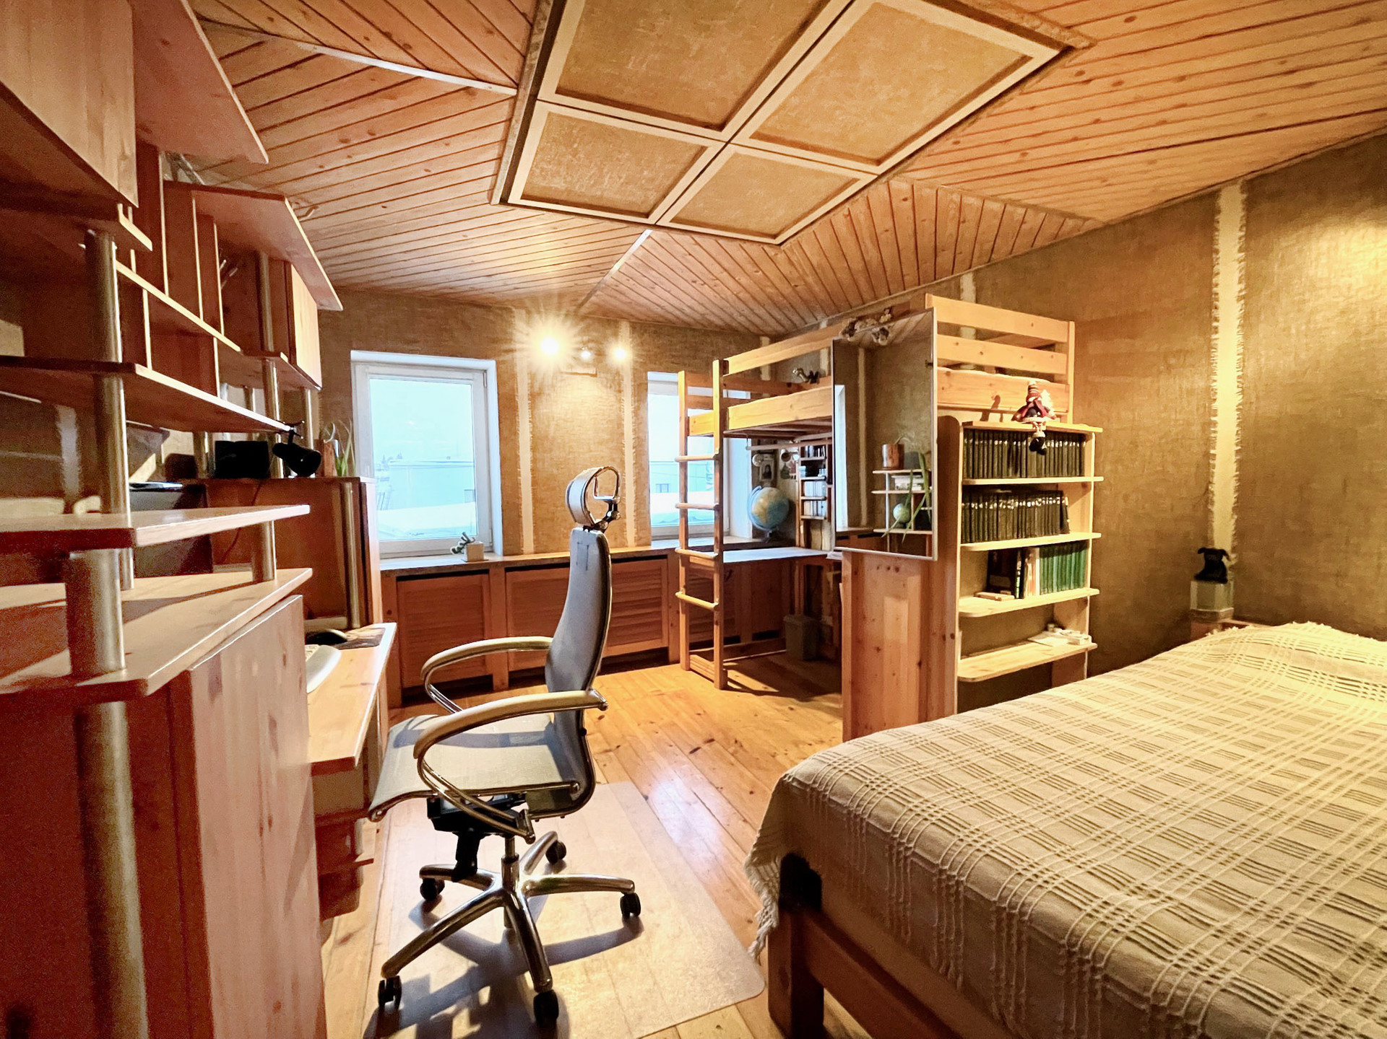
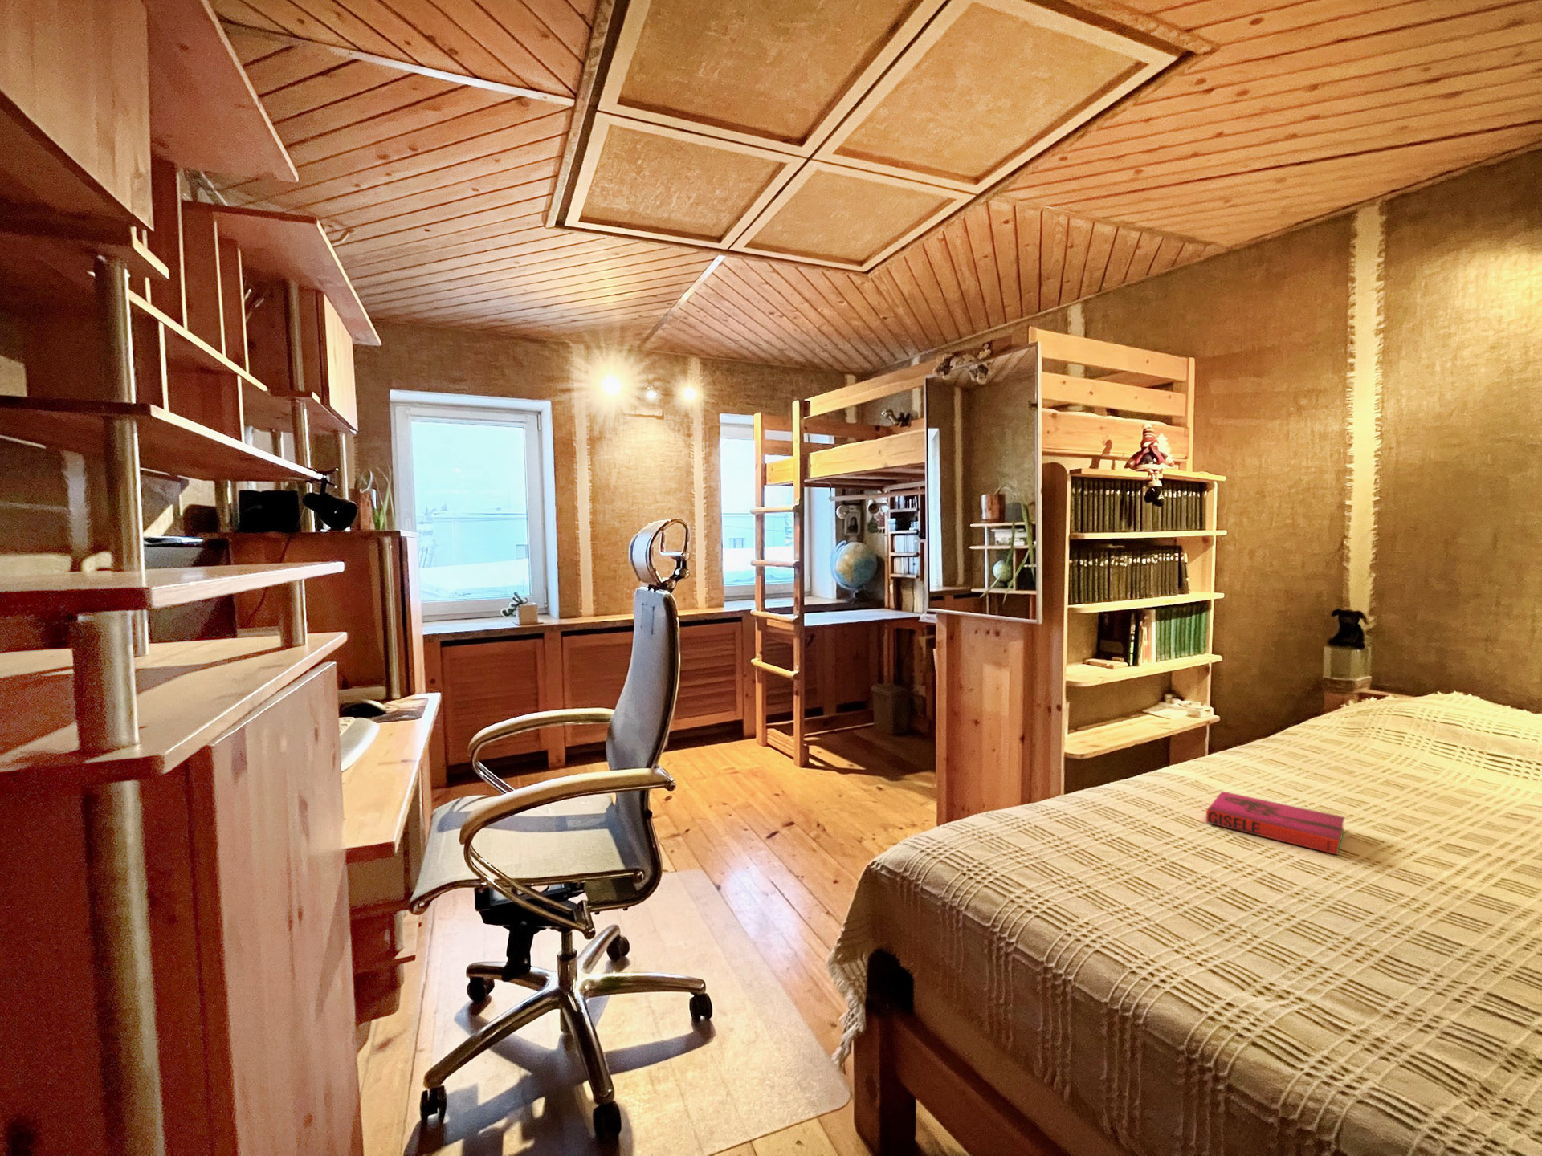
+ hardback book (1274, 820)
